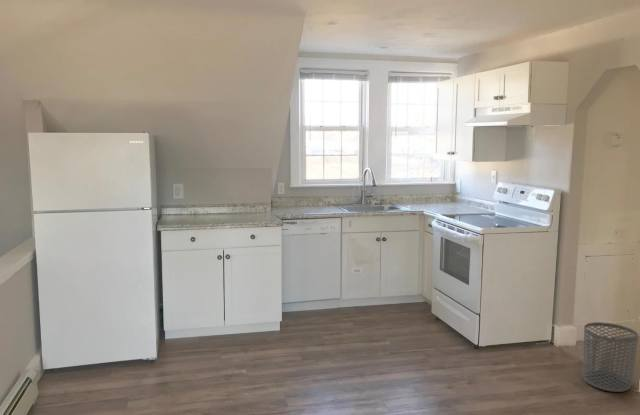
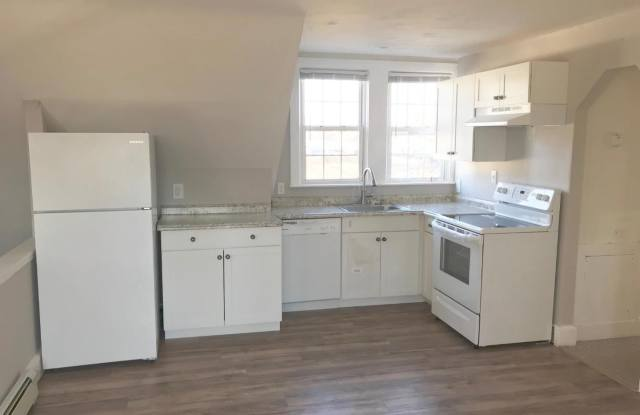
- waste bin (608, 356)
